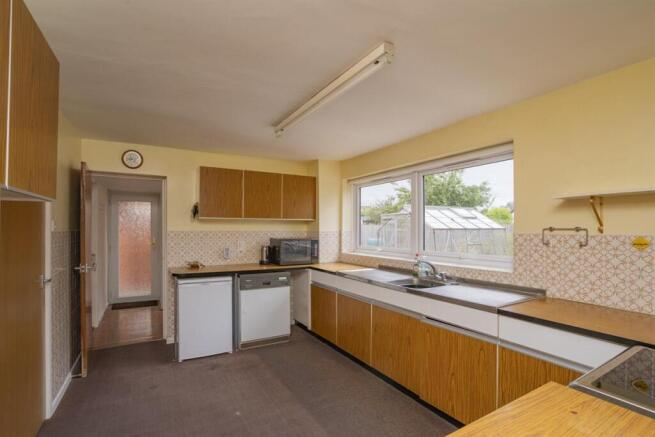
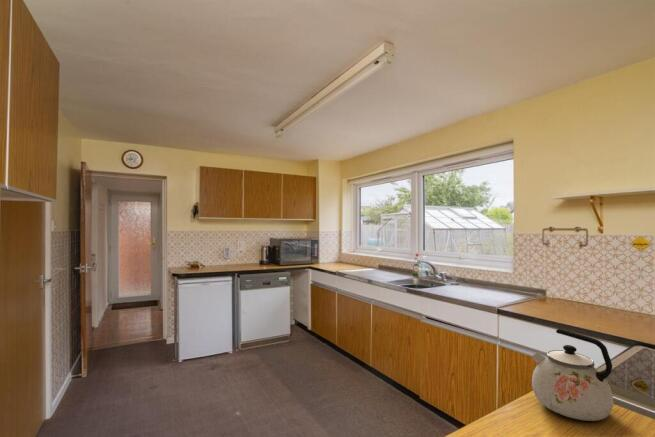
+ kettle (569, 369)
